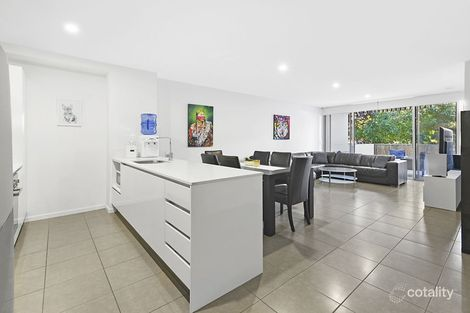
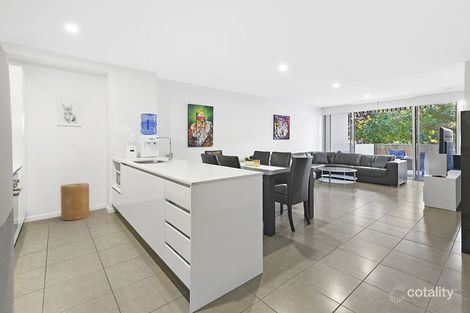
+ basket (75, 200)
